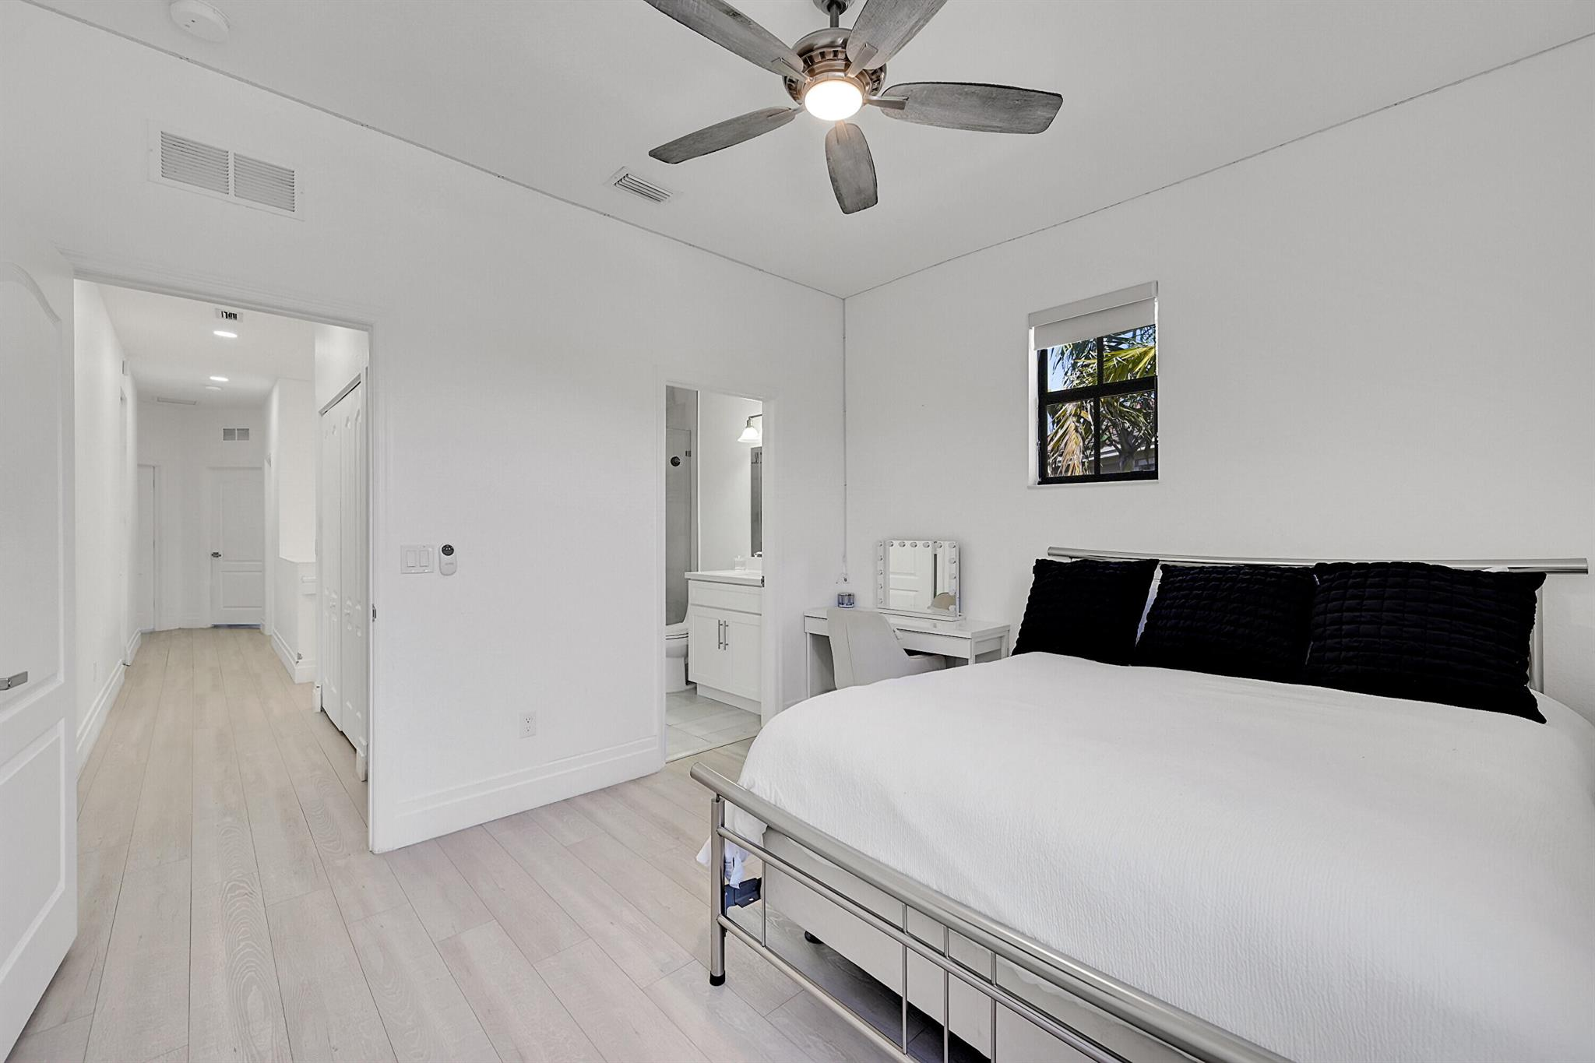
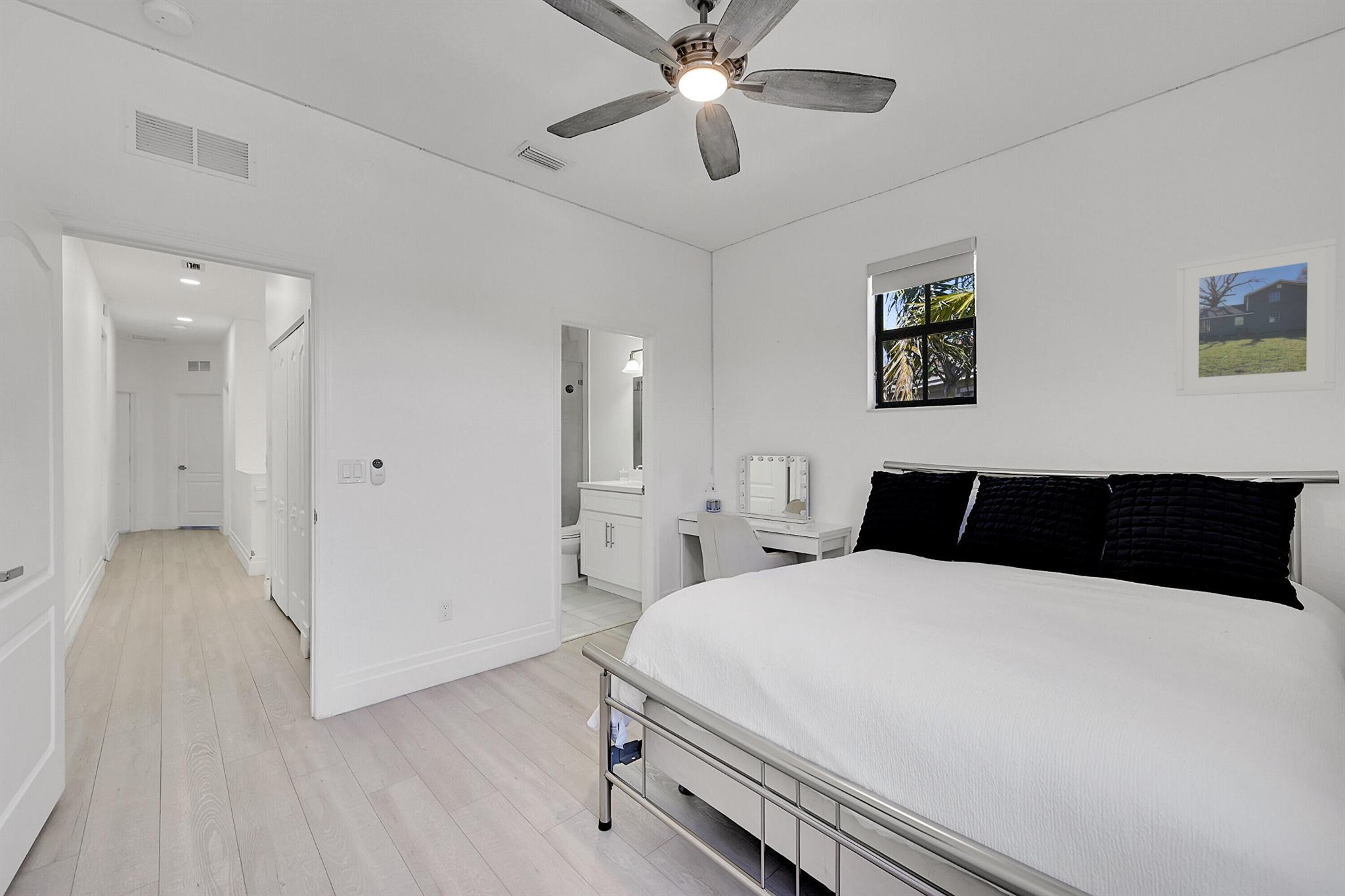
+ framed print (1250, 322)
